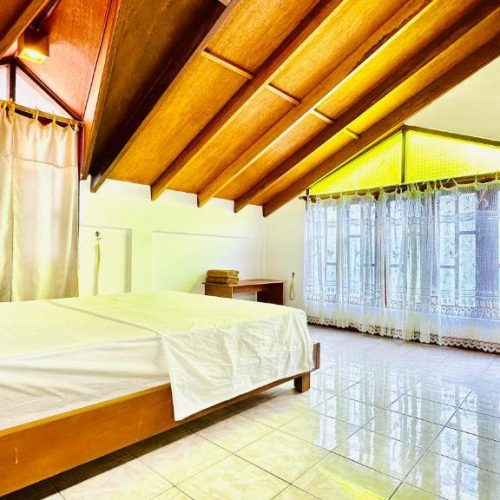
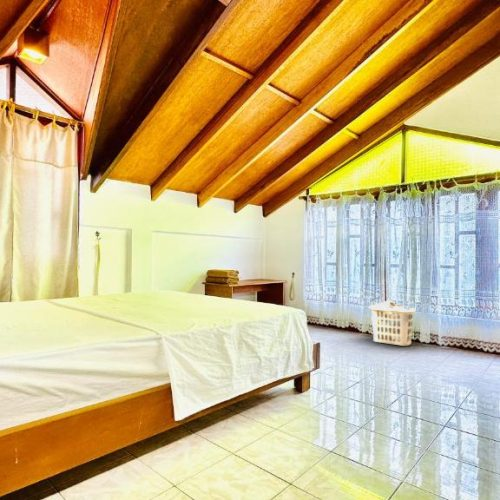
+ clothes hamper (391, 321)
